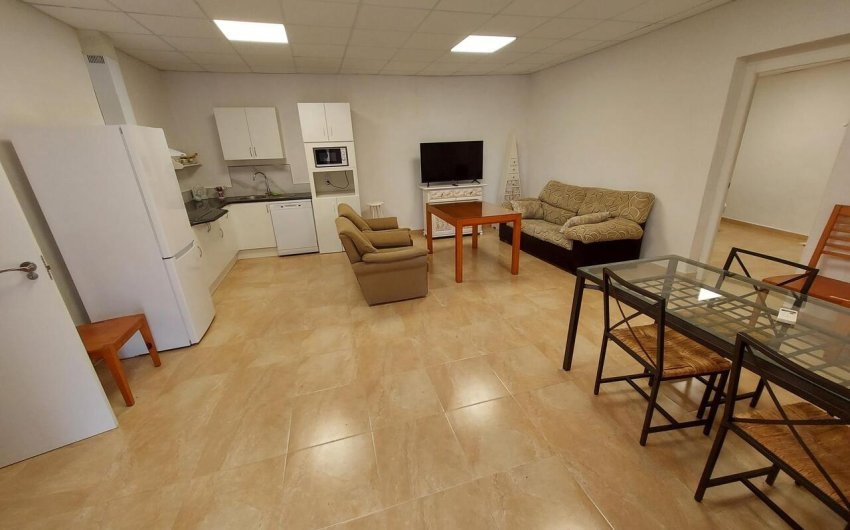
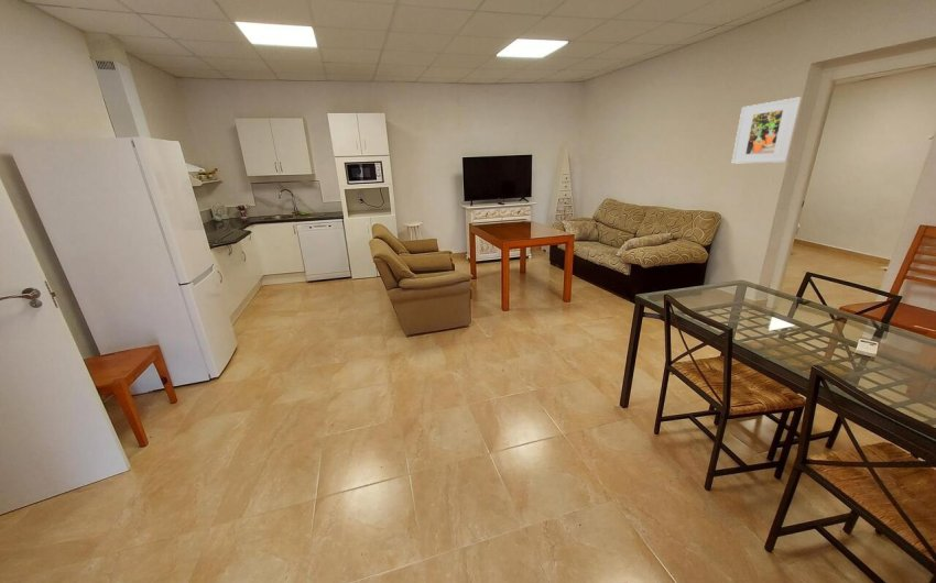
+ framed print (763, 133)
